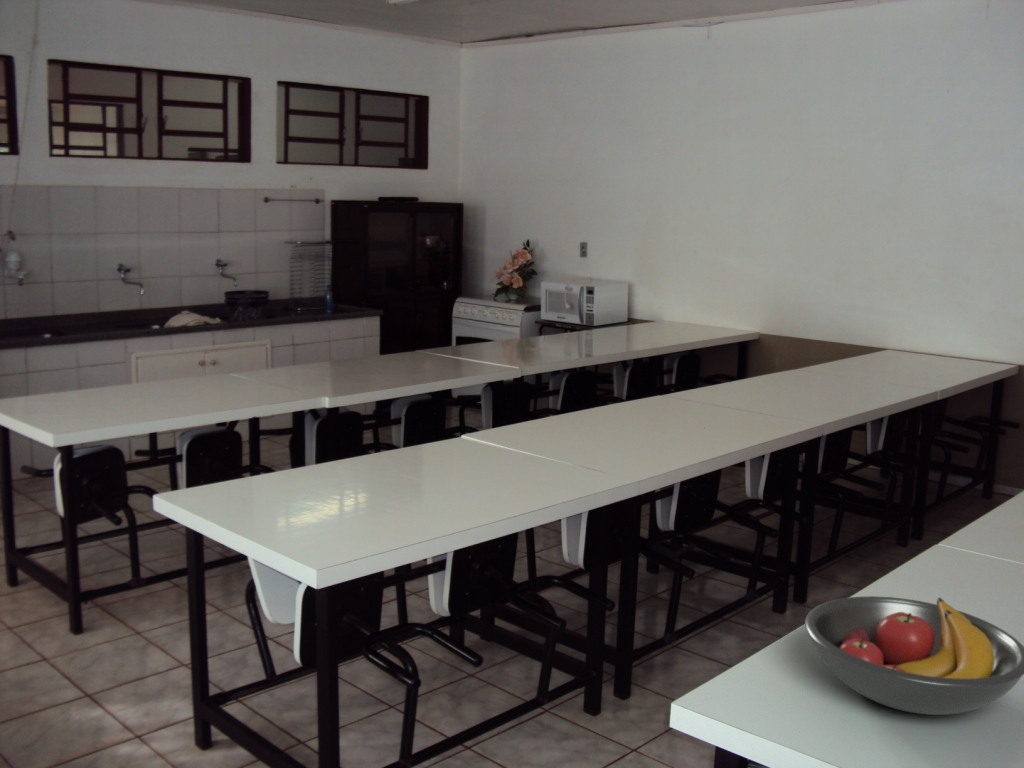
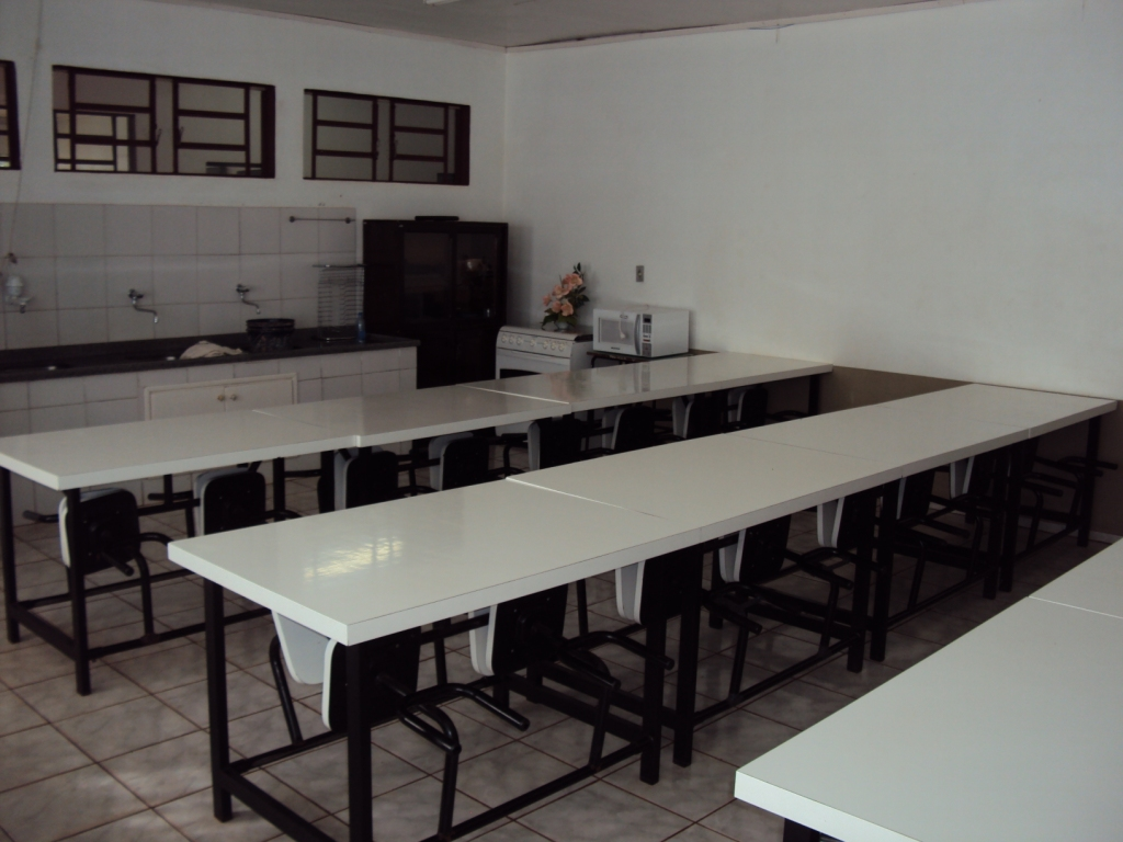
- fruit bowl (911, 655)
